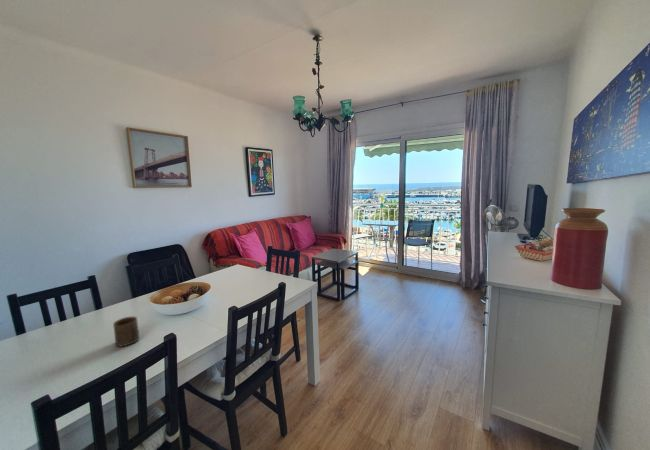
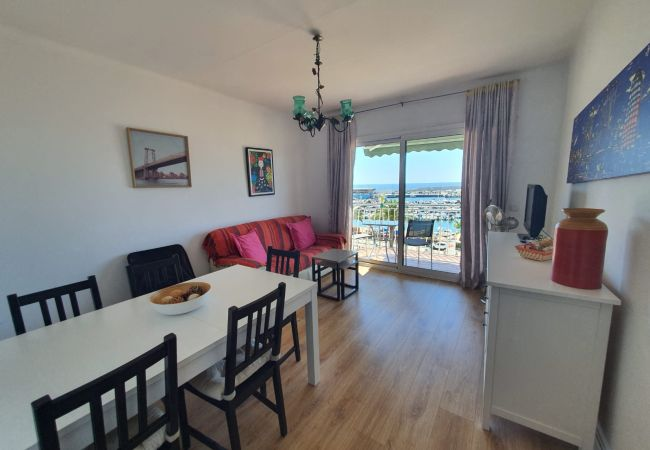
- cup (127, 331)
